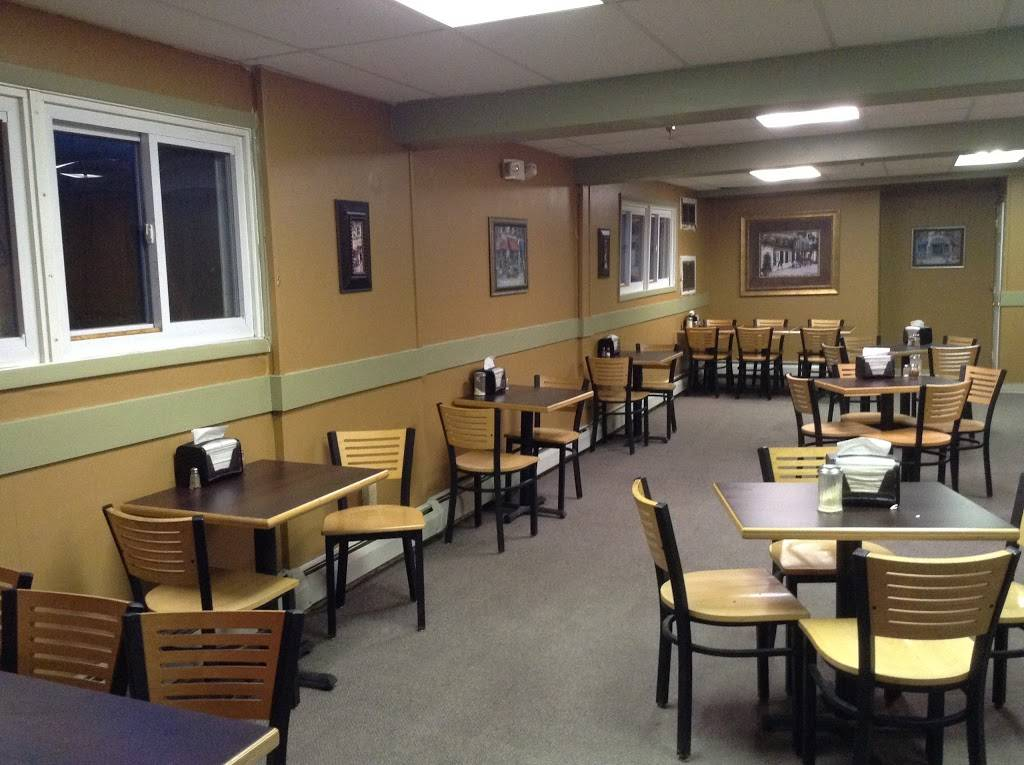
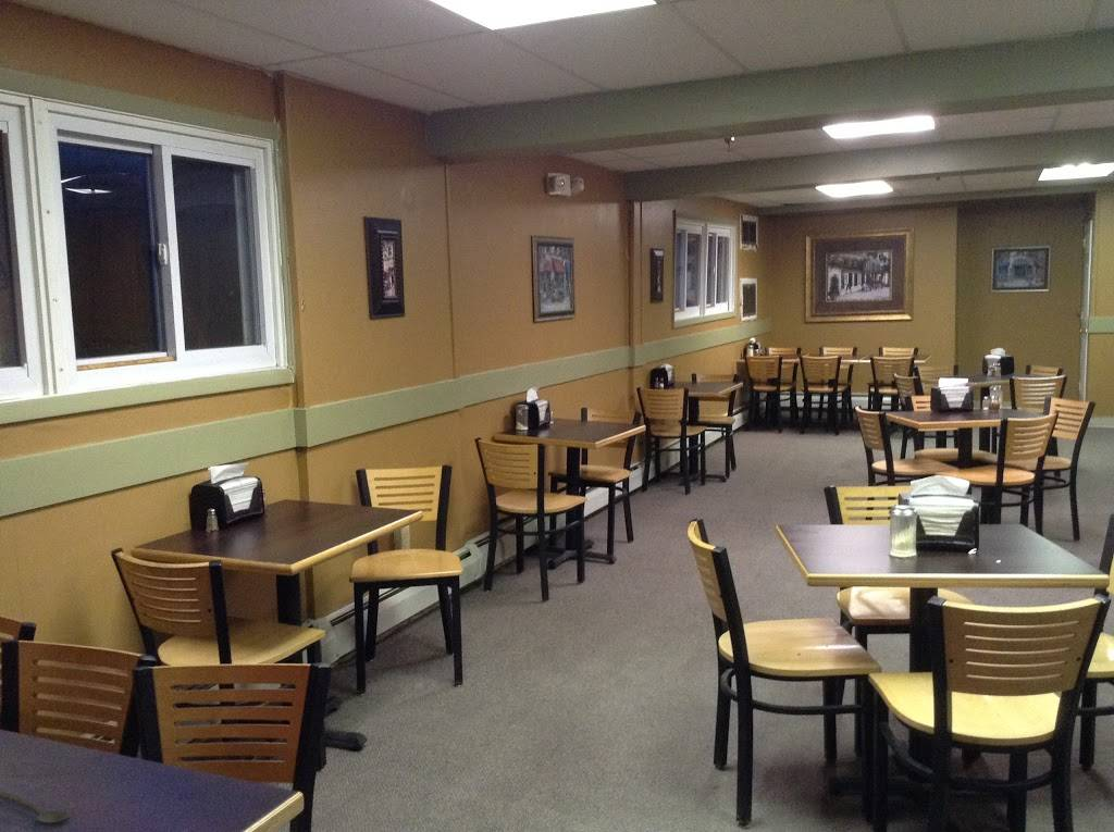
+ spoon (27, 805)
